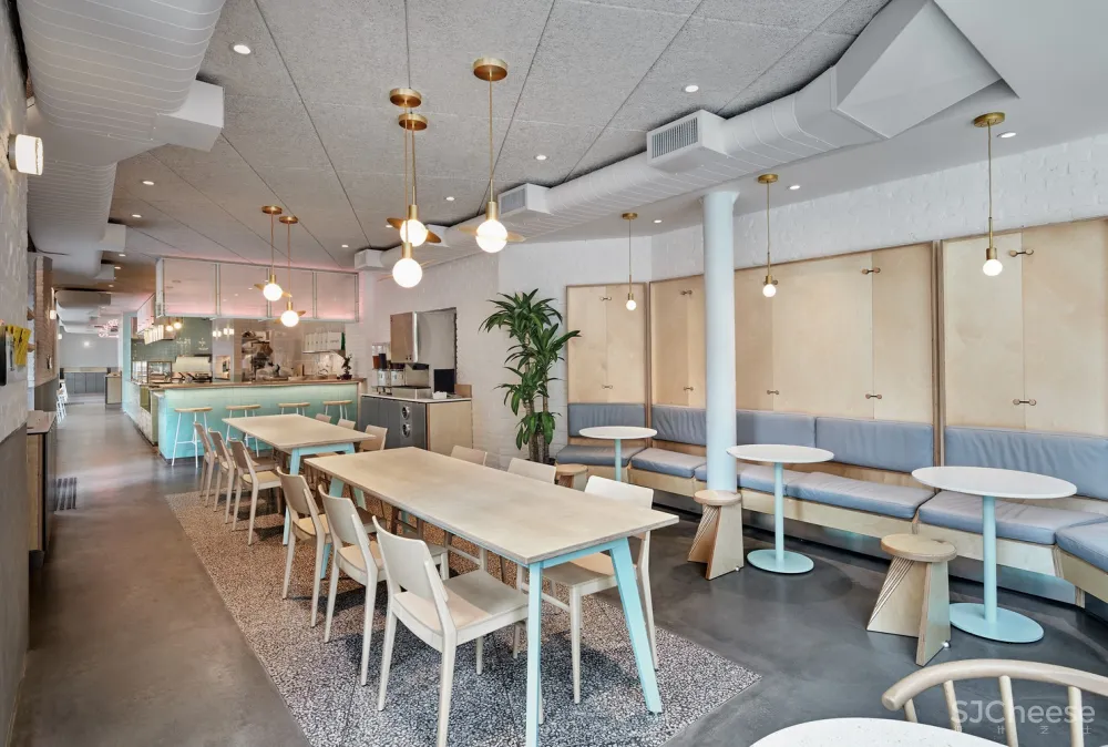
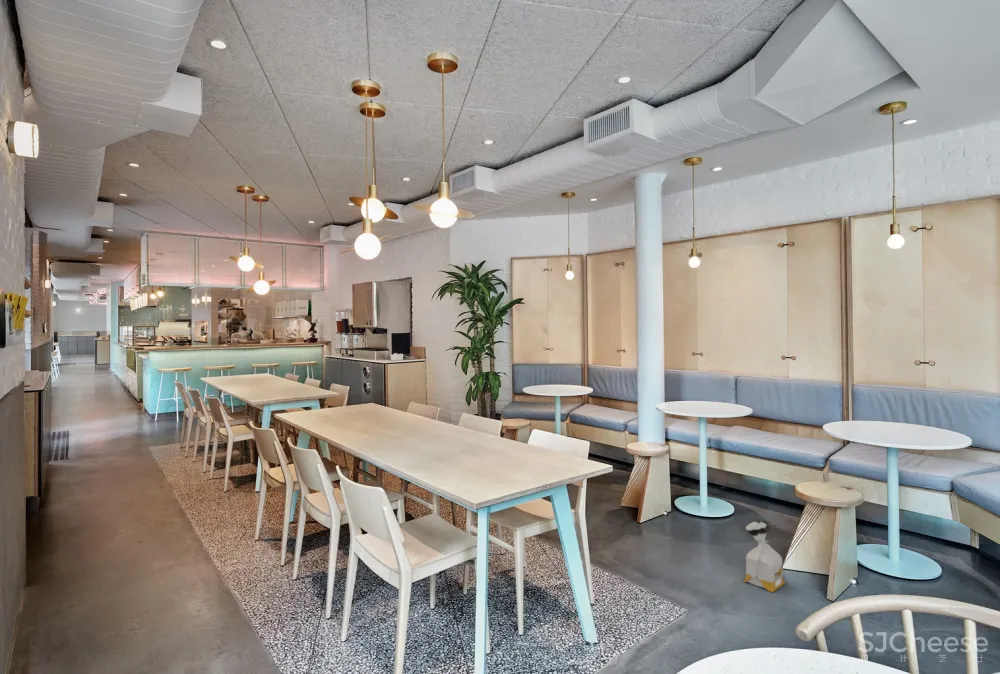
+ bag (762, 552)
